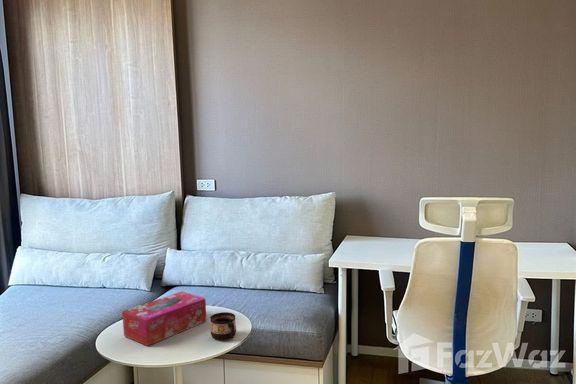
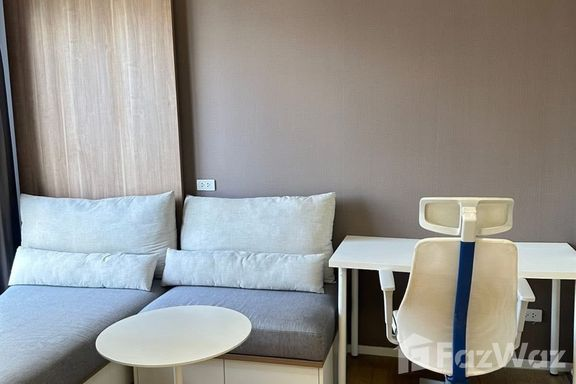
- tissue box (165, 316)
- cup (223, 327)
